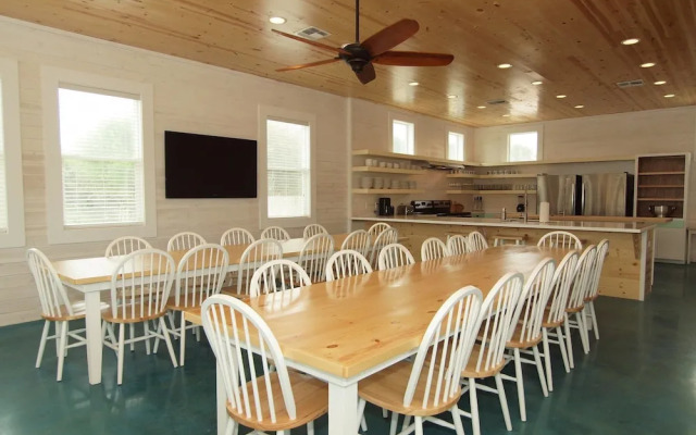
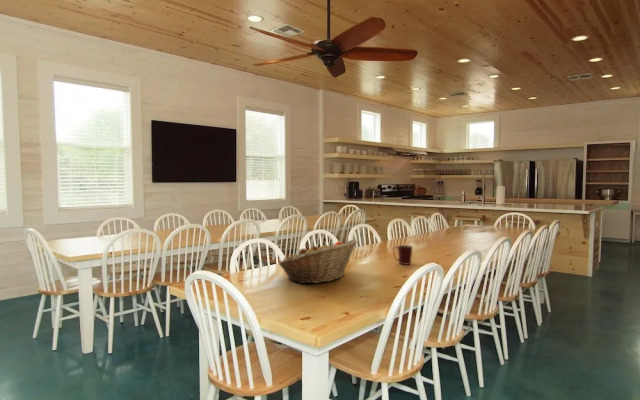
+ fruit basket (319, 258)
+ mug (402, 254)
